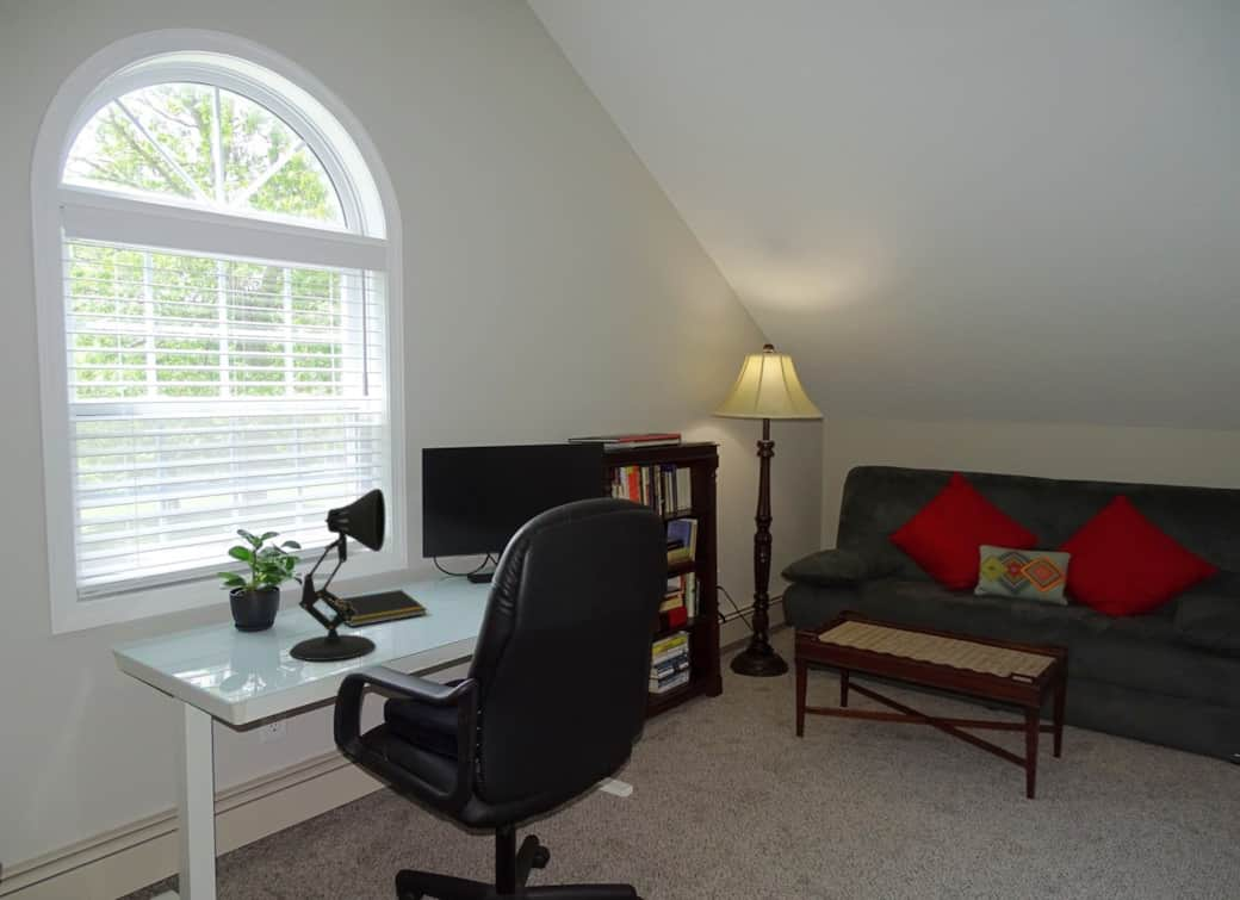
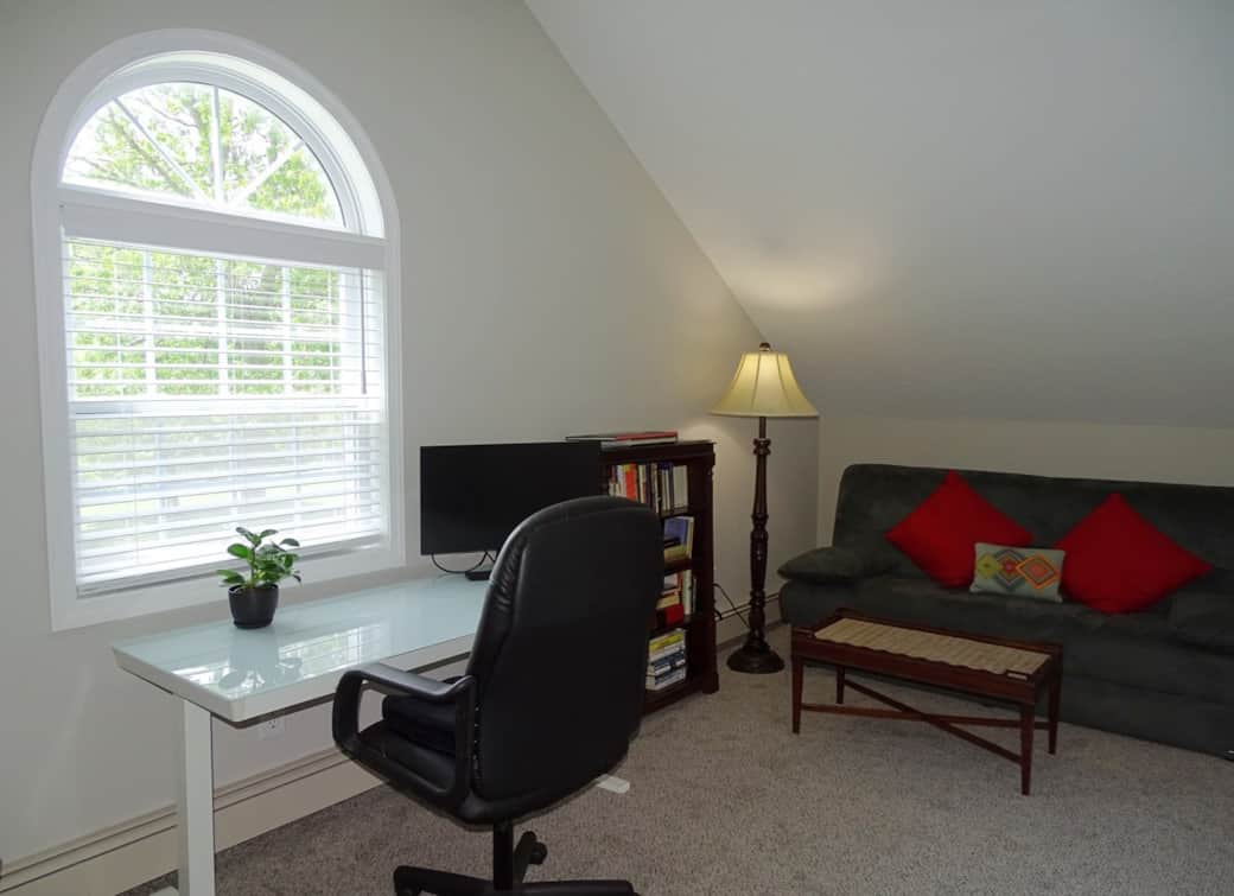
- notepad (377, 607)
- desk lamp (335, 569)
